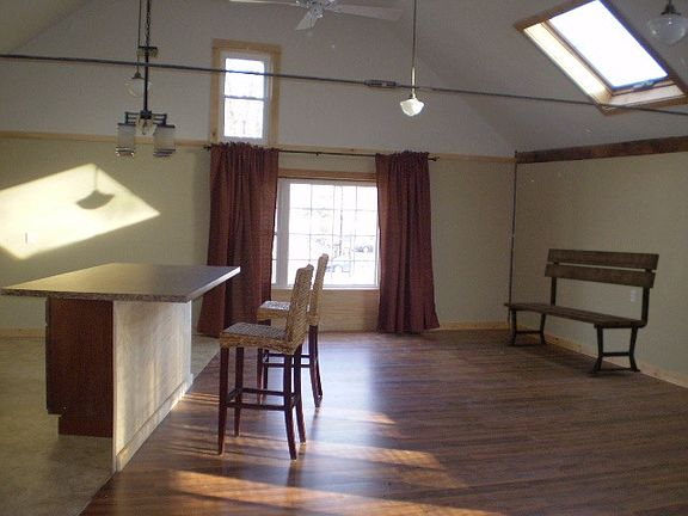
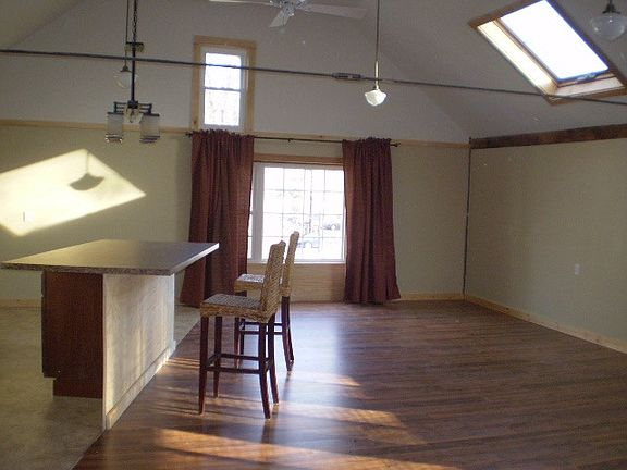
- bench (573, 308)
